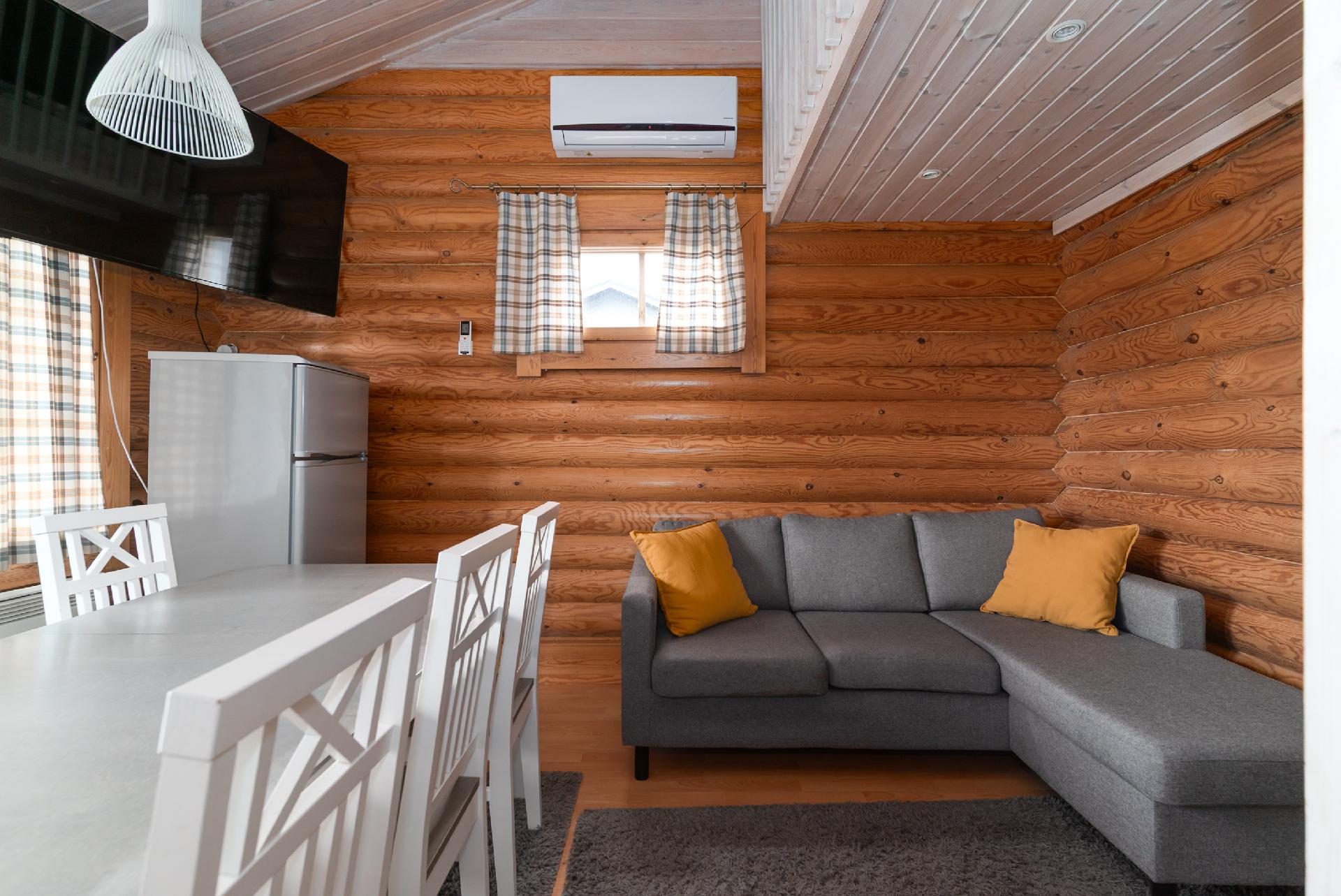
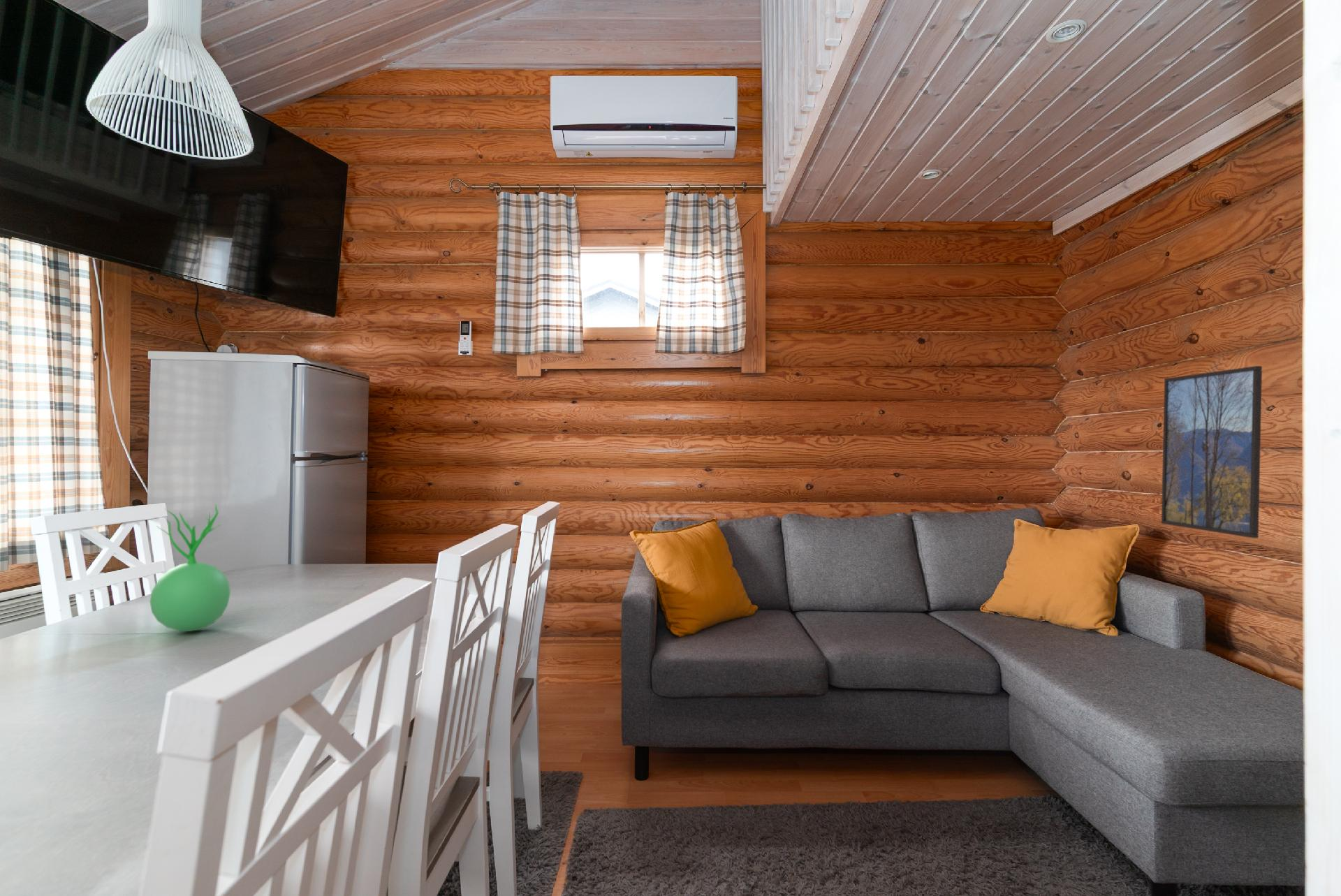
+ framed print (1207, 451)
+ vase (192, 567)
